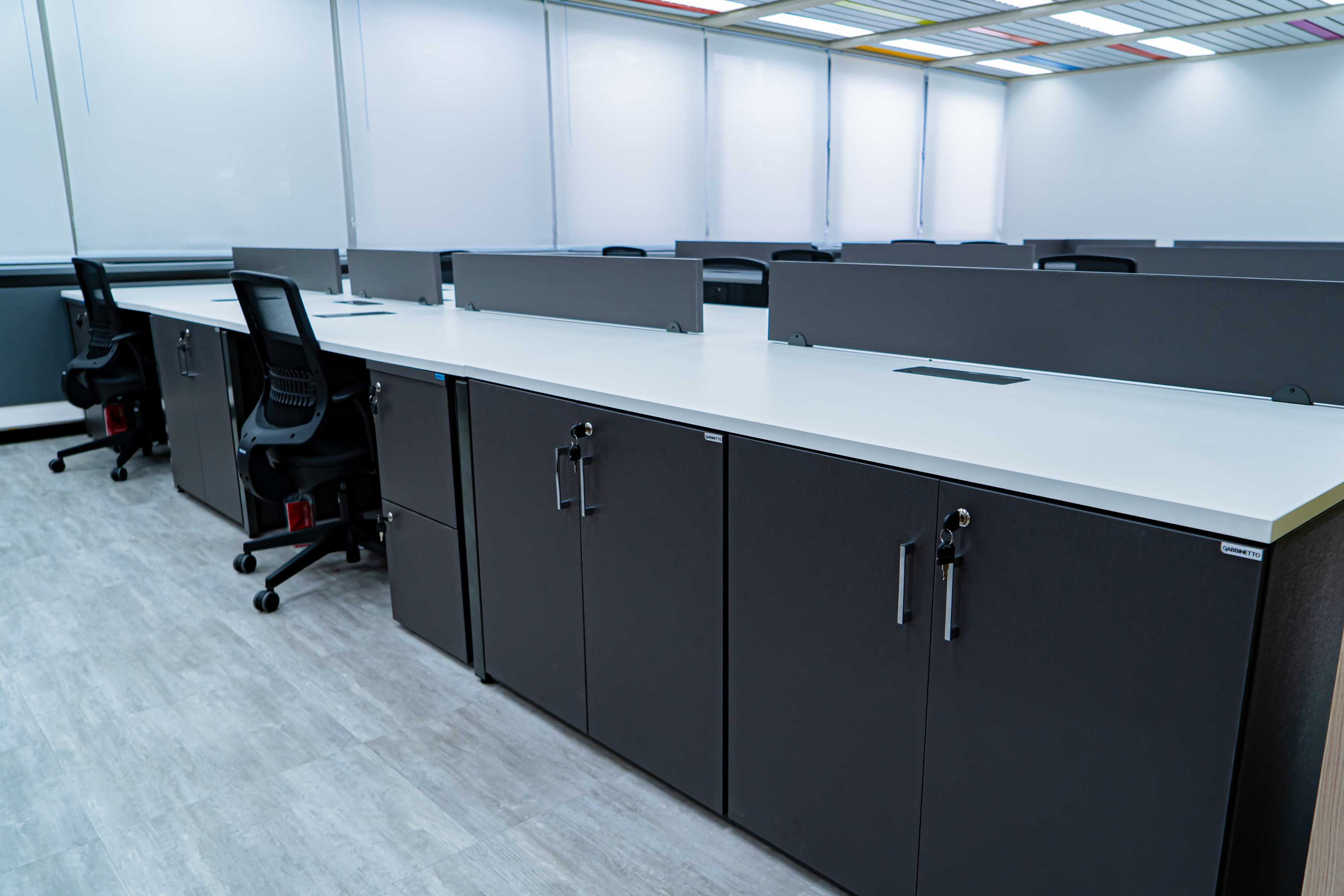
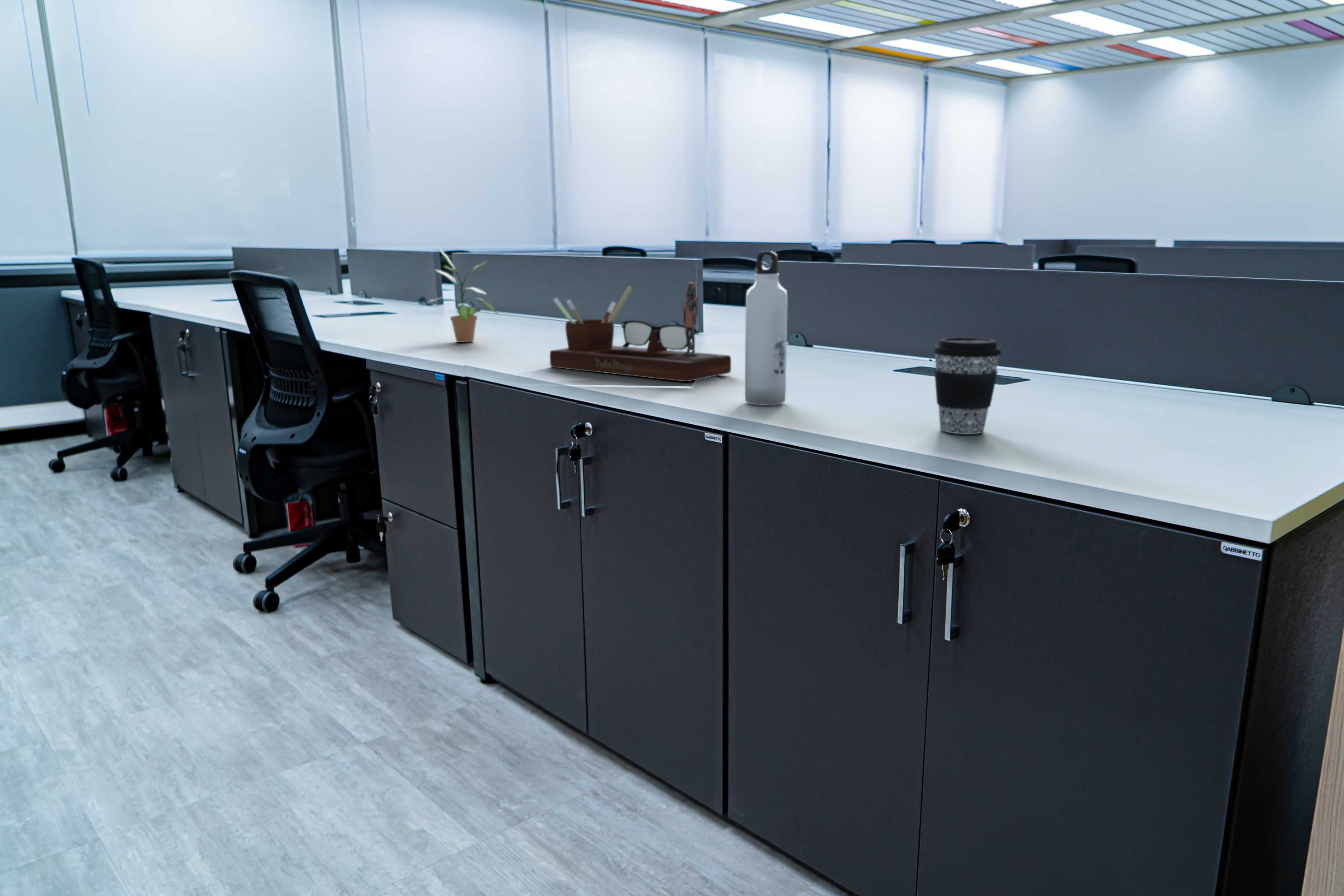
+ potted plant (461, 293)
+ coffee cup (965, 385)
+ water bottle (766, 328)
+ desk organizer (632, 326)
